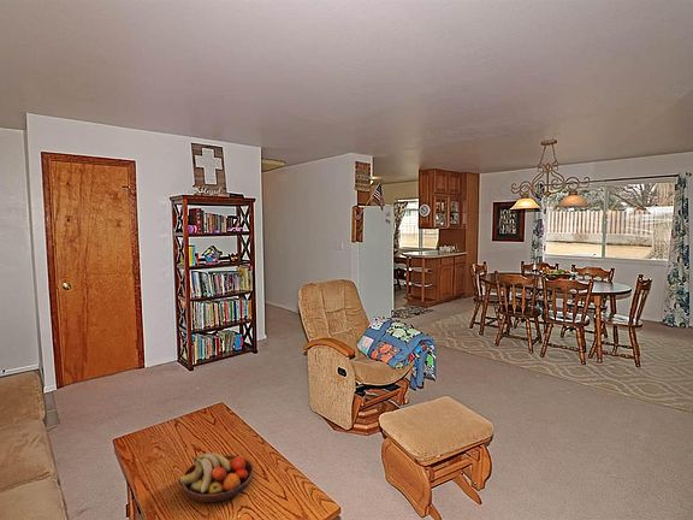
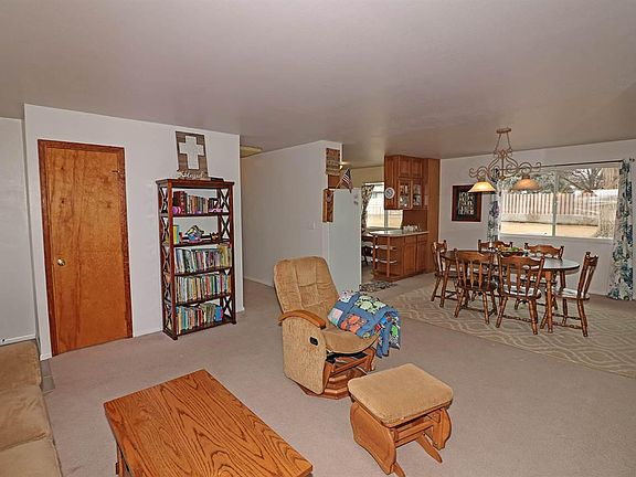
- fruit bowl (218, 471)
